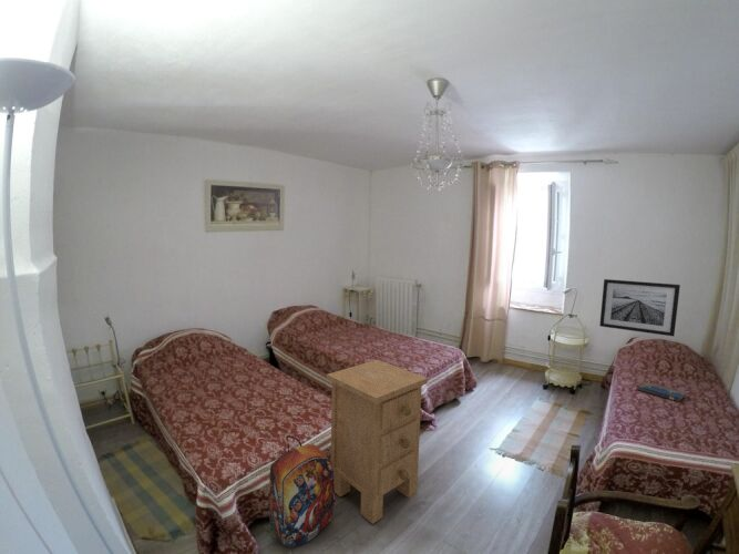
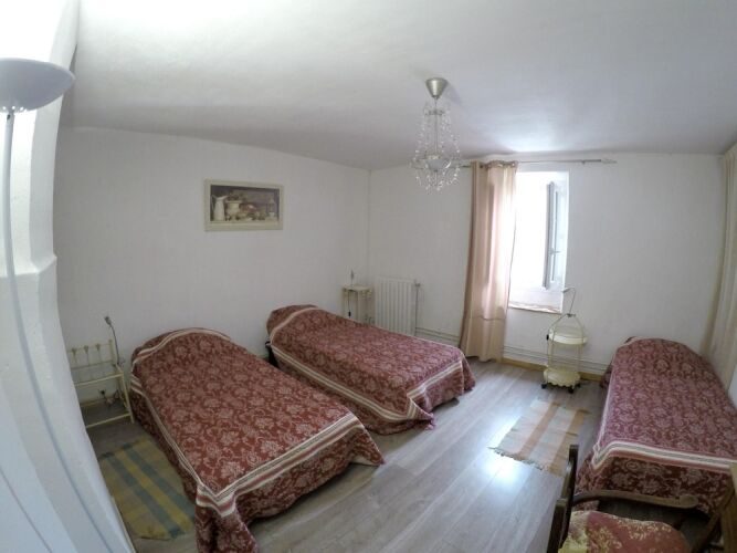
- backpack (300, 486)
- nightstand (378, 435)
- wall art (637, 306)
- hardcover book (660, 390)
